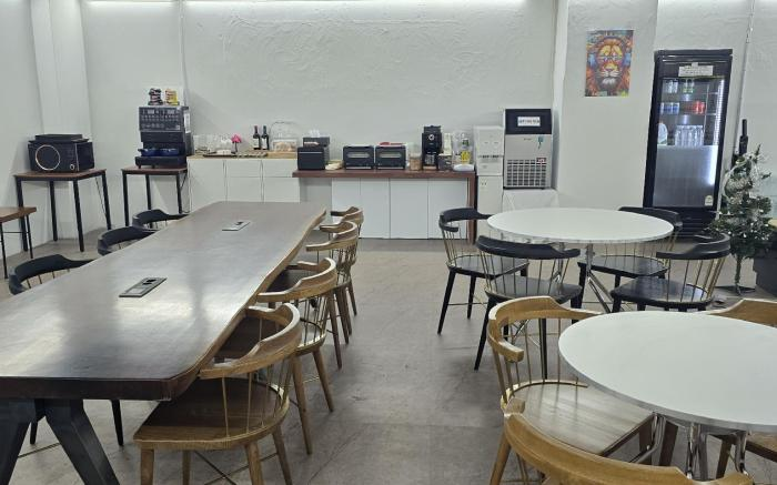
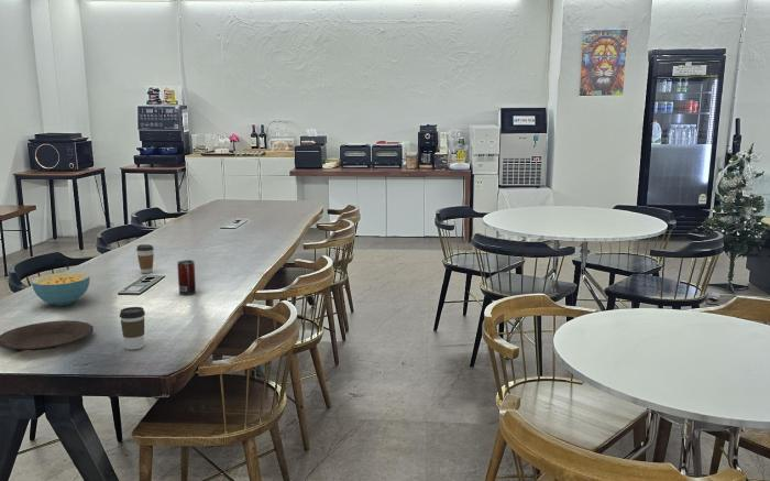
+ cereal bowl (62, 291)
+ coffee cup (133, 328)
+ beverage can (186, 276)
+ plate (46, 337)
+ coffee cup (145, 259)
